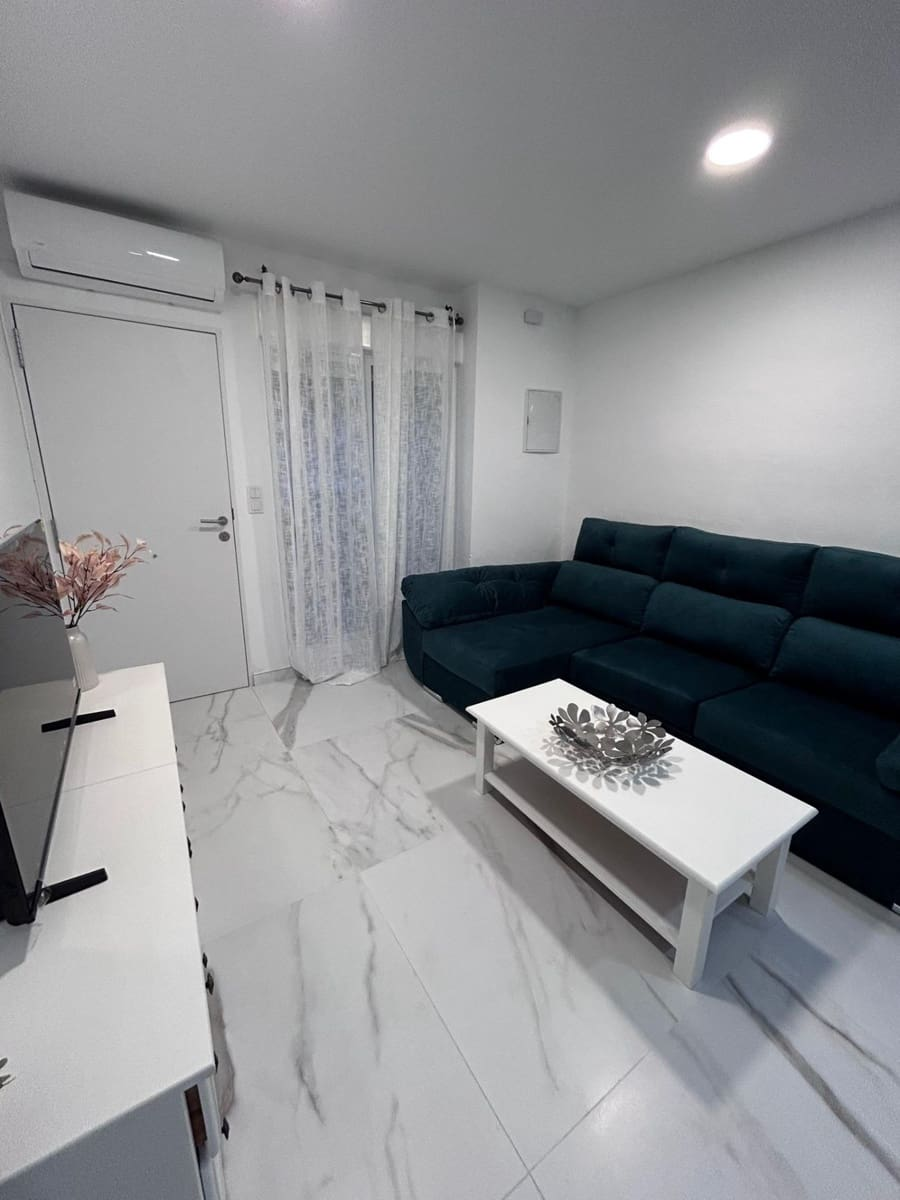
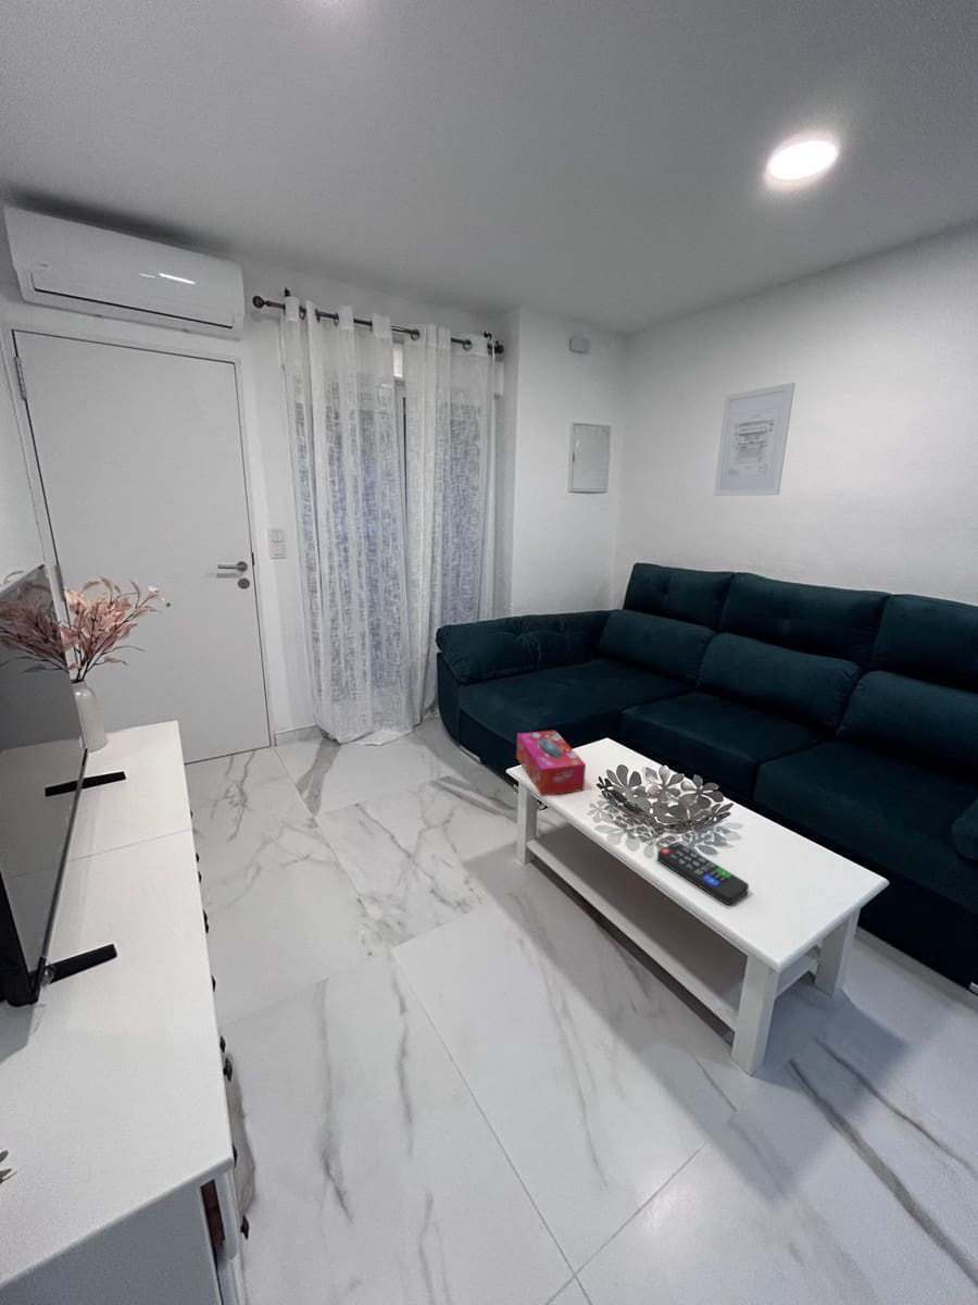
+ remote control (701, 870)
+ wall art (751, 443)
+ tissue box (549, 760)
